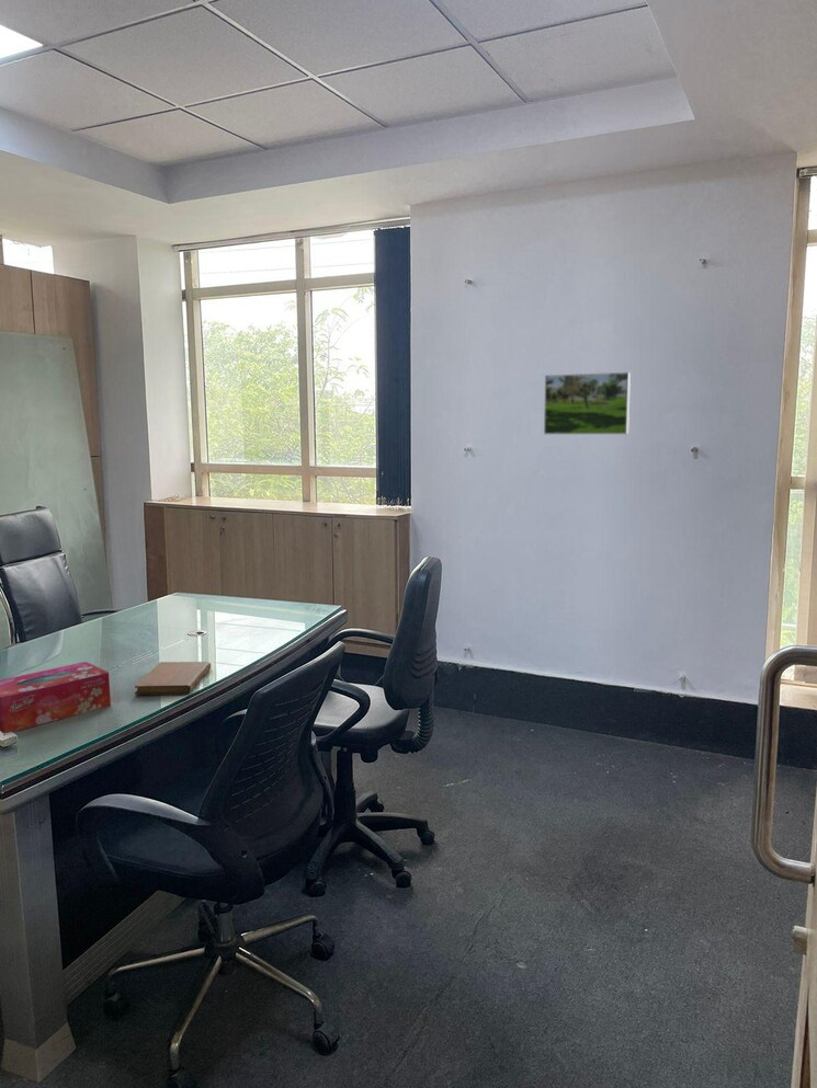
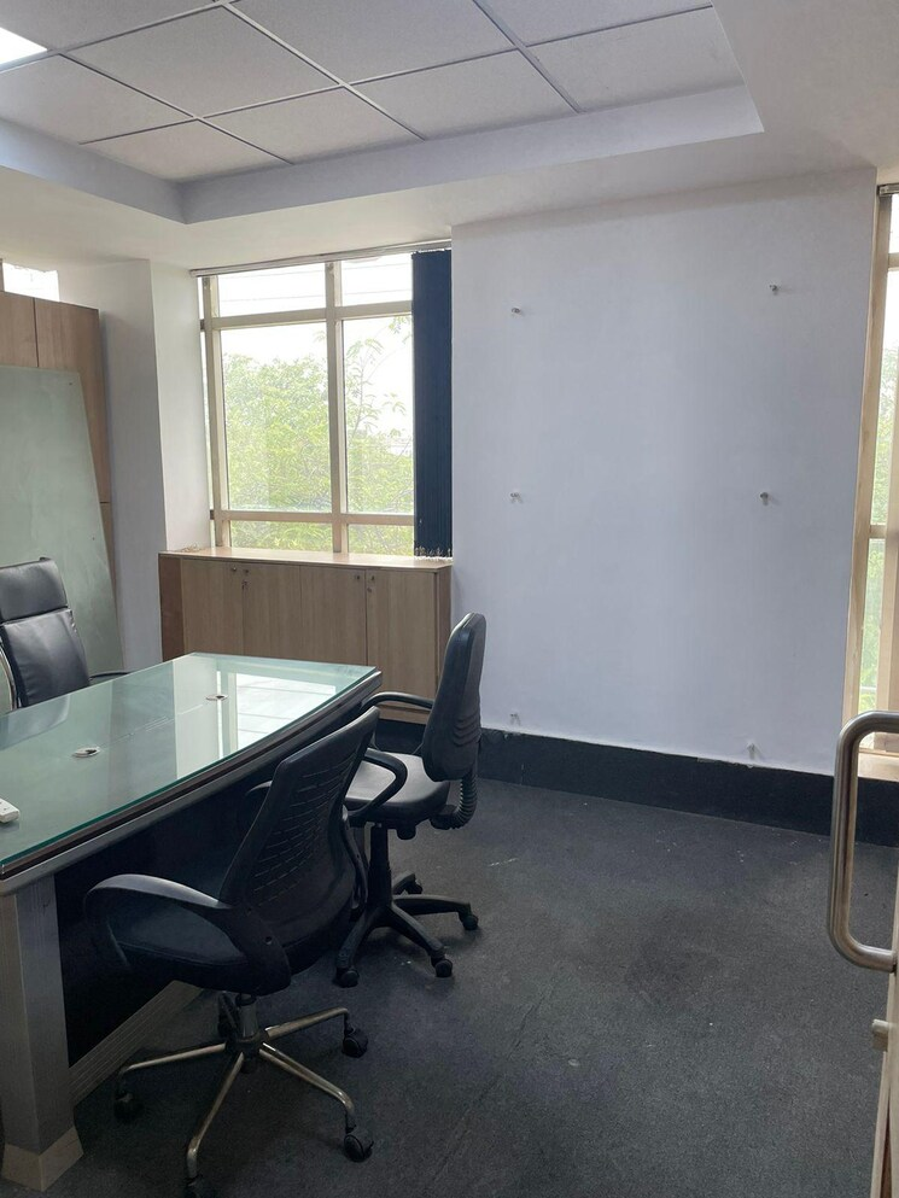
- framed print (586, 404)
- notebook (174, 677)
- tissue box (47, 695)
